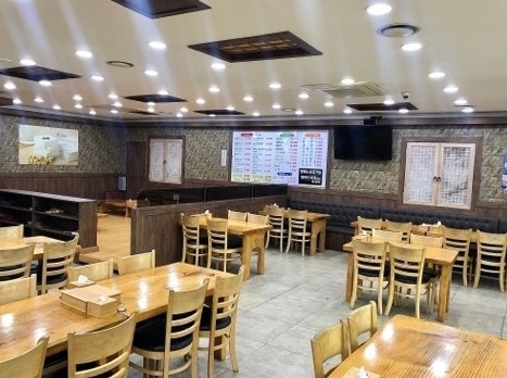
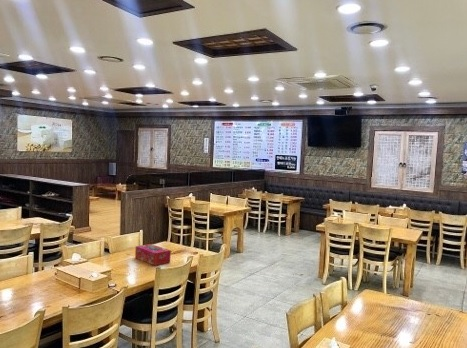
+ tissue box (152, 254)
